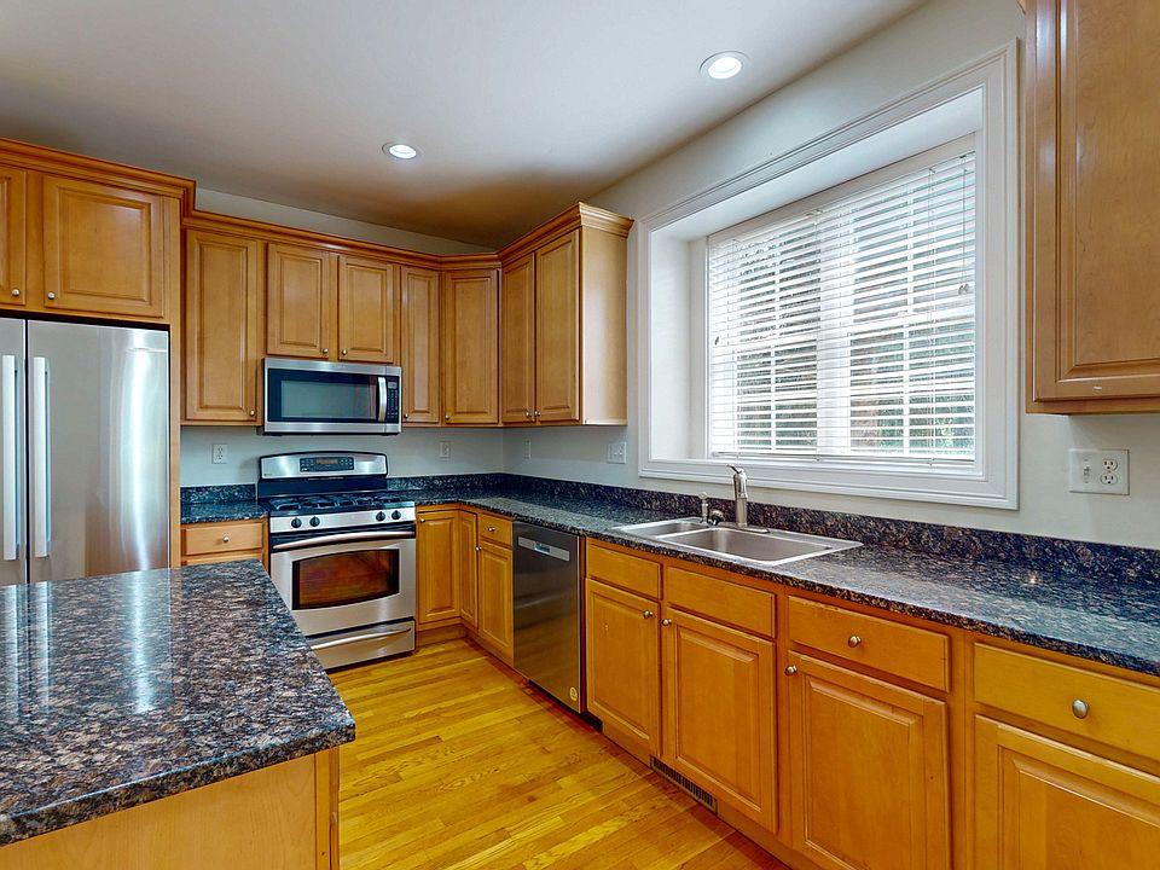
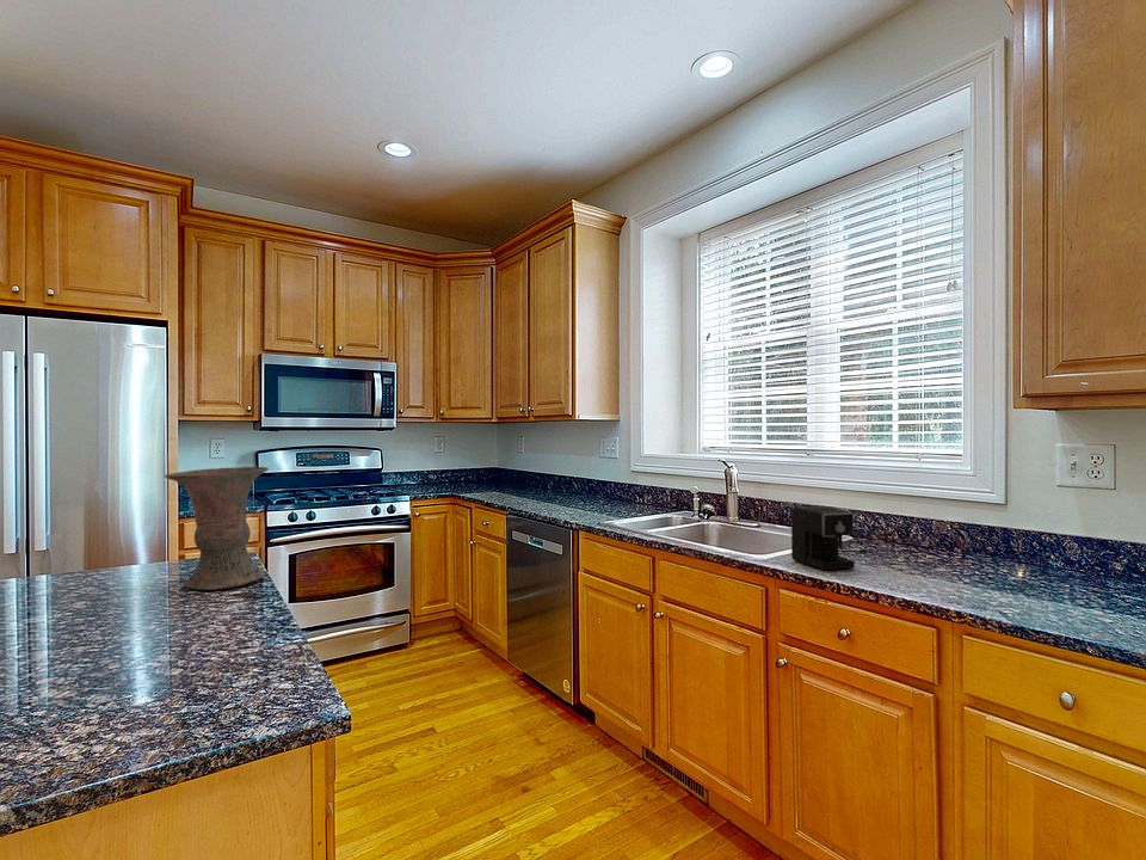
+ coffee maker (845, 534)
+ vase (218, 524)
